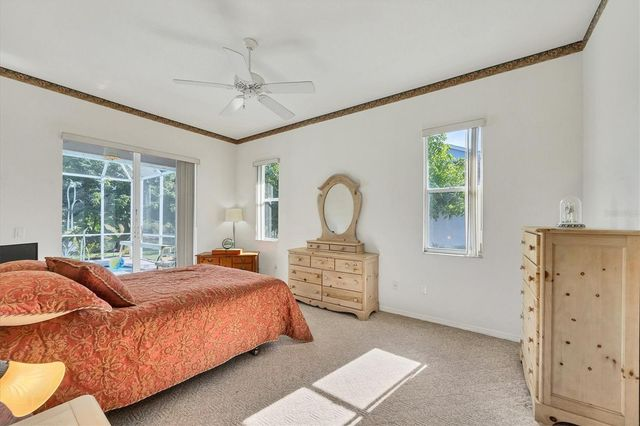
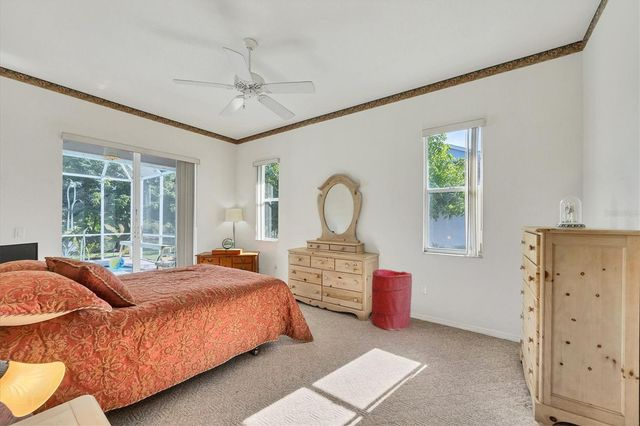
+ laundry hamper (391, 296)
